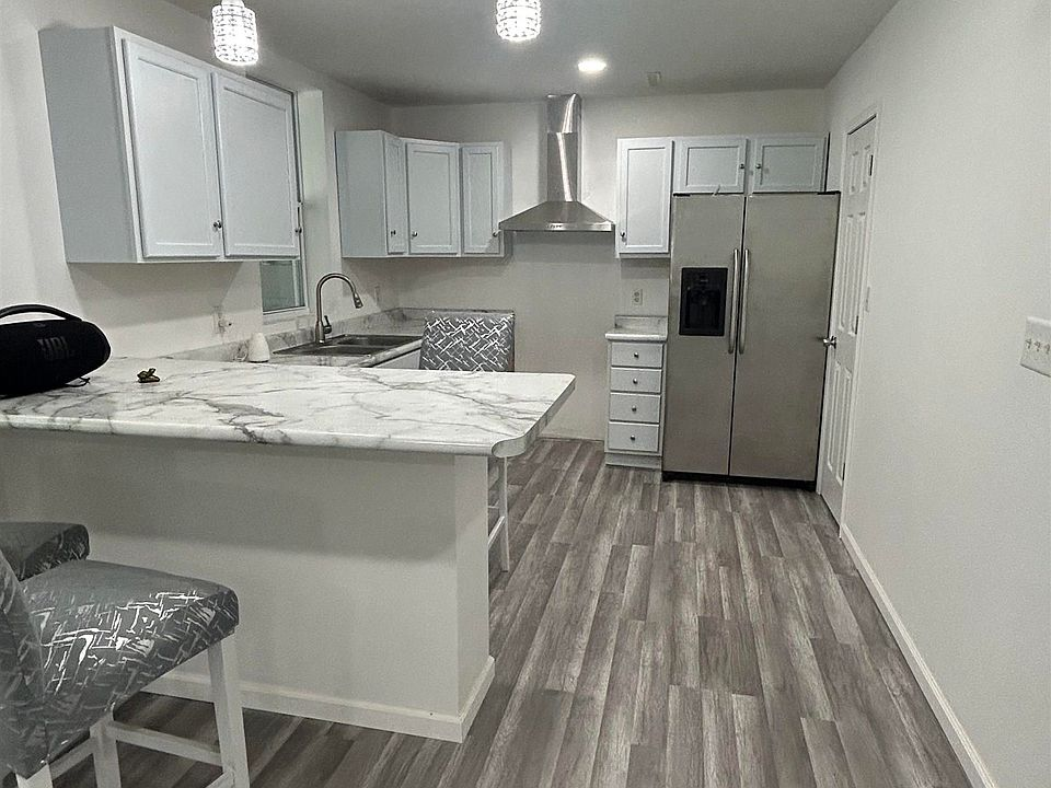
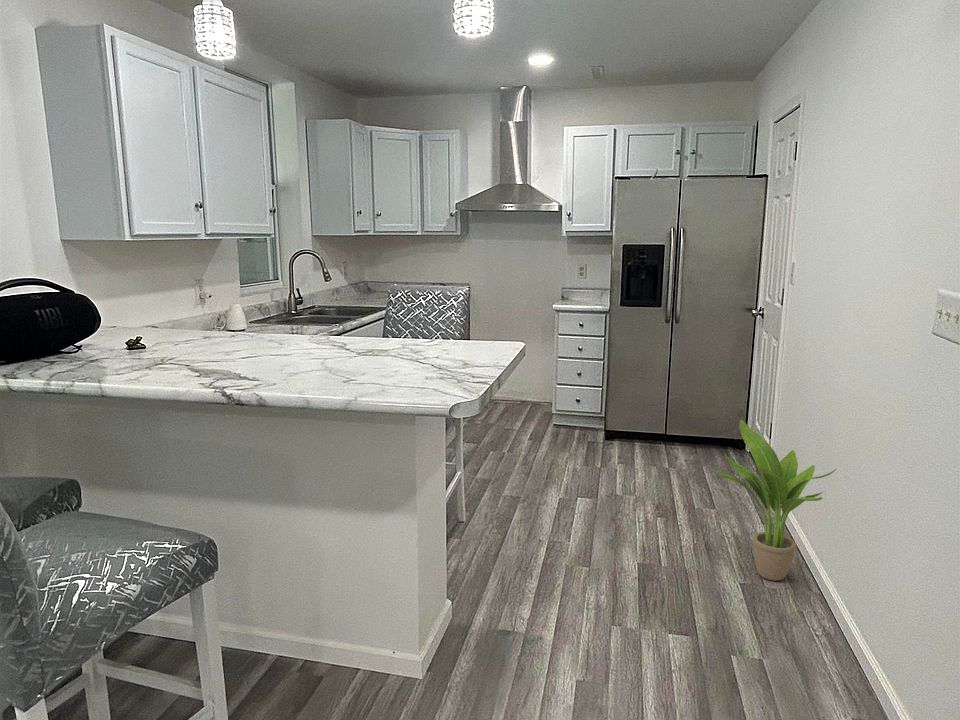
+ potted plant (765, 506)
